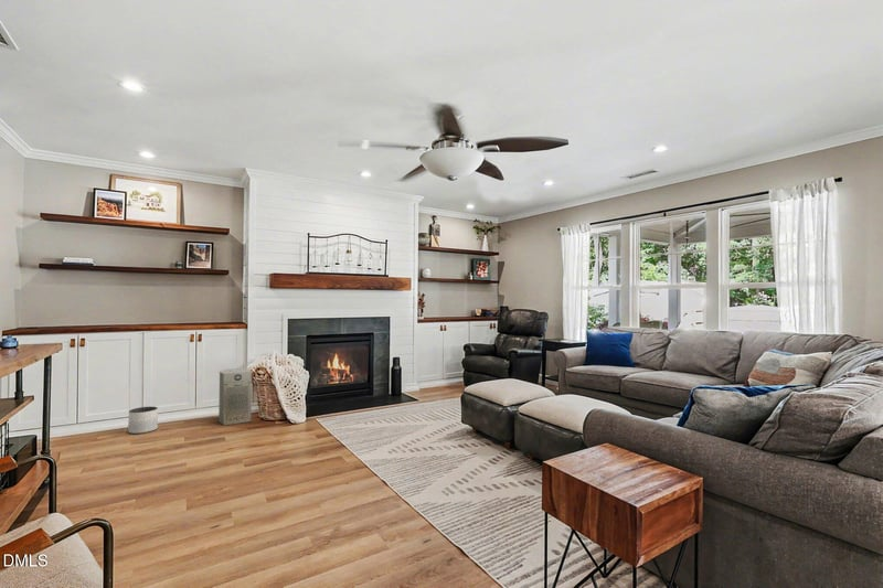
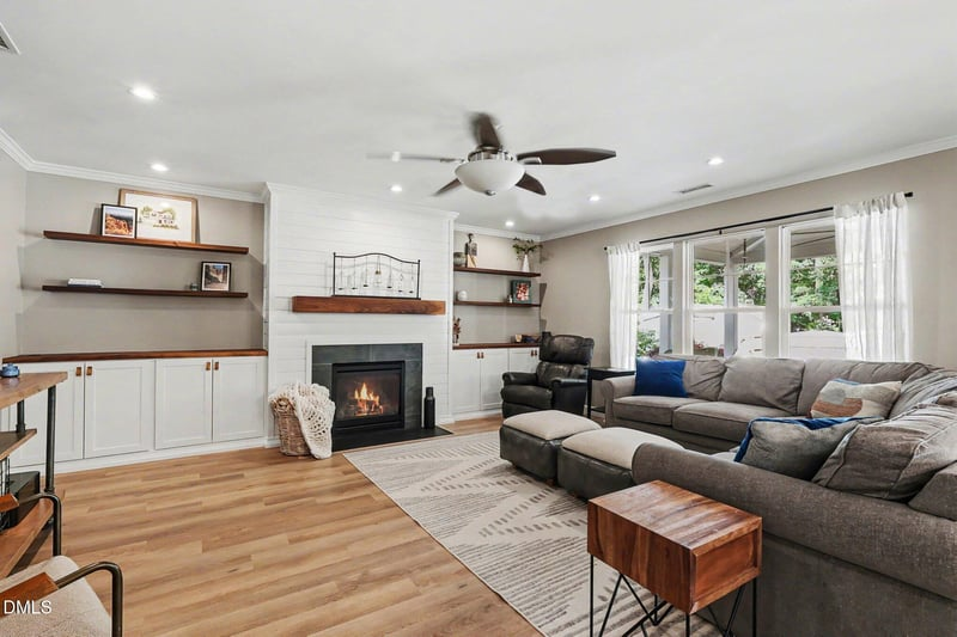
- planter (142, 419)
- fan (235, 394)
